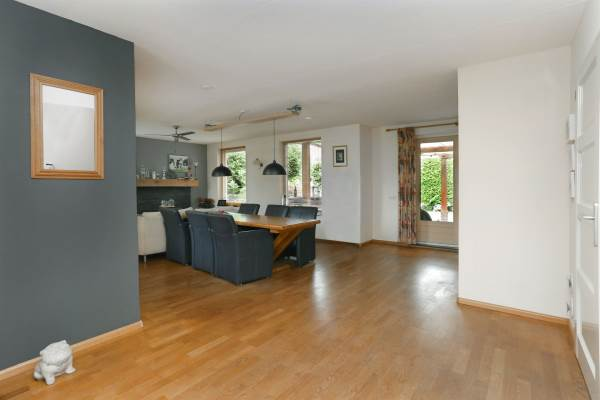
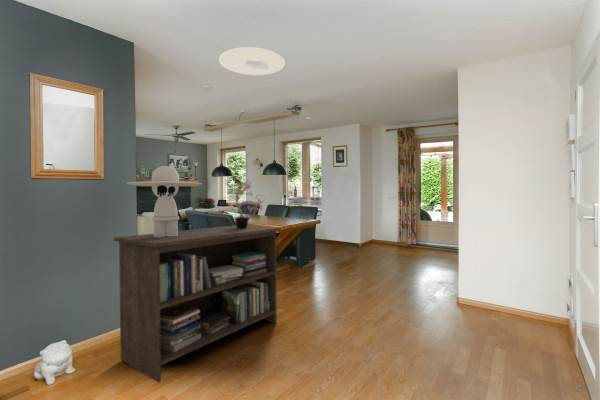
+ ceiling light (252, 59)
+ table lamp (166, 200)
+ storage cabinet (208, 286)
+ potted plant (246, 202)
